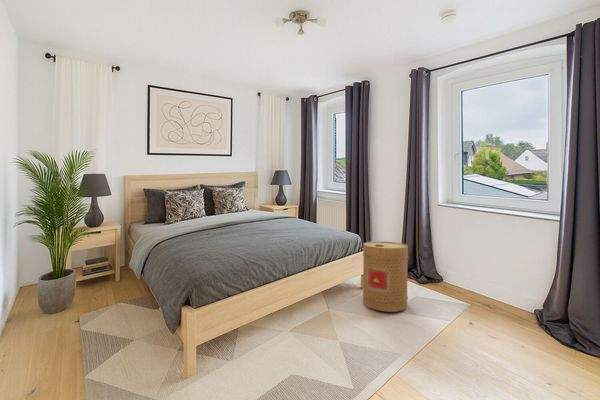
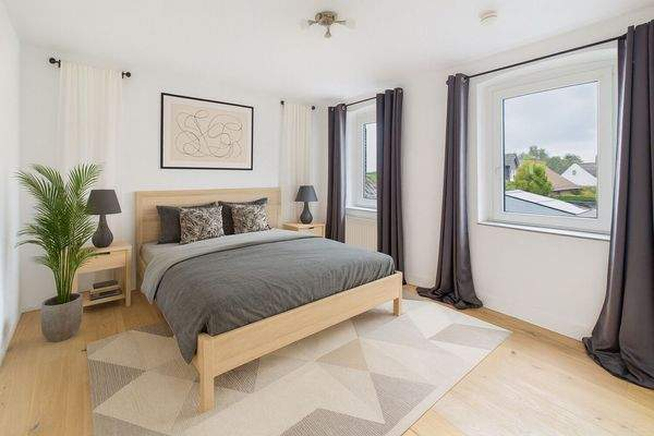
- basket (384, 274)
